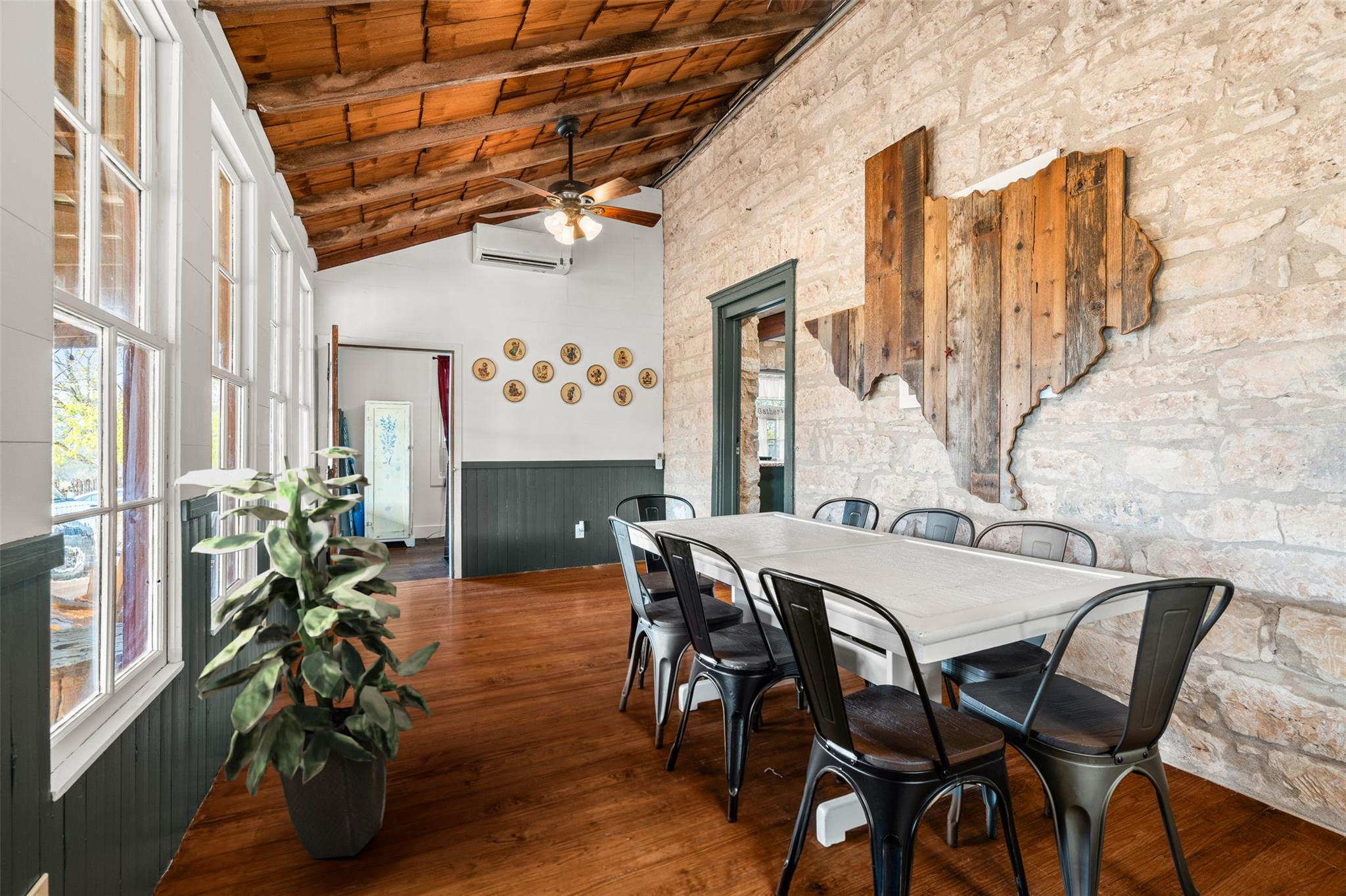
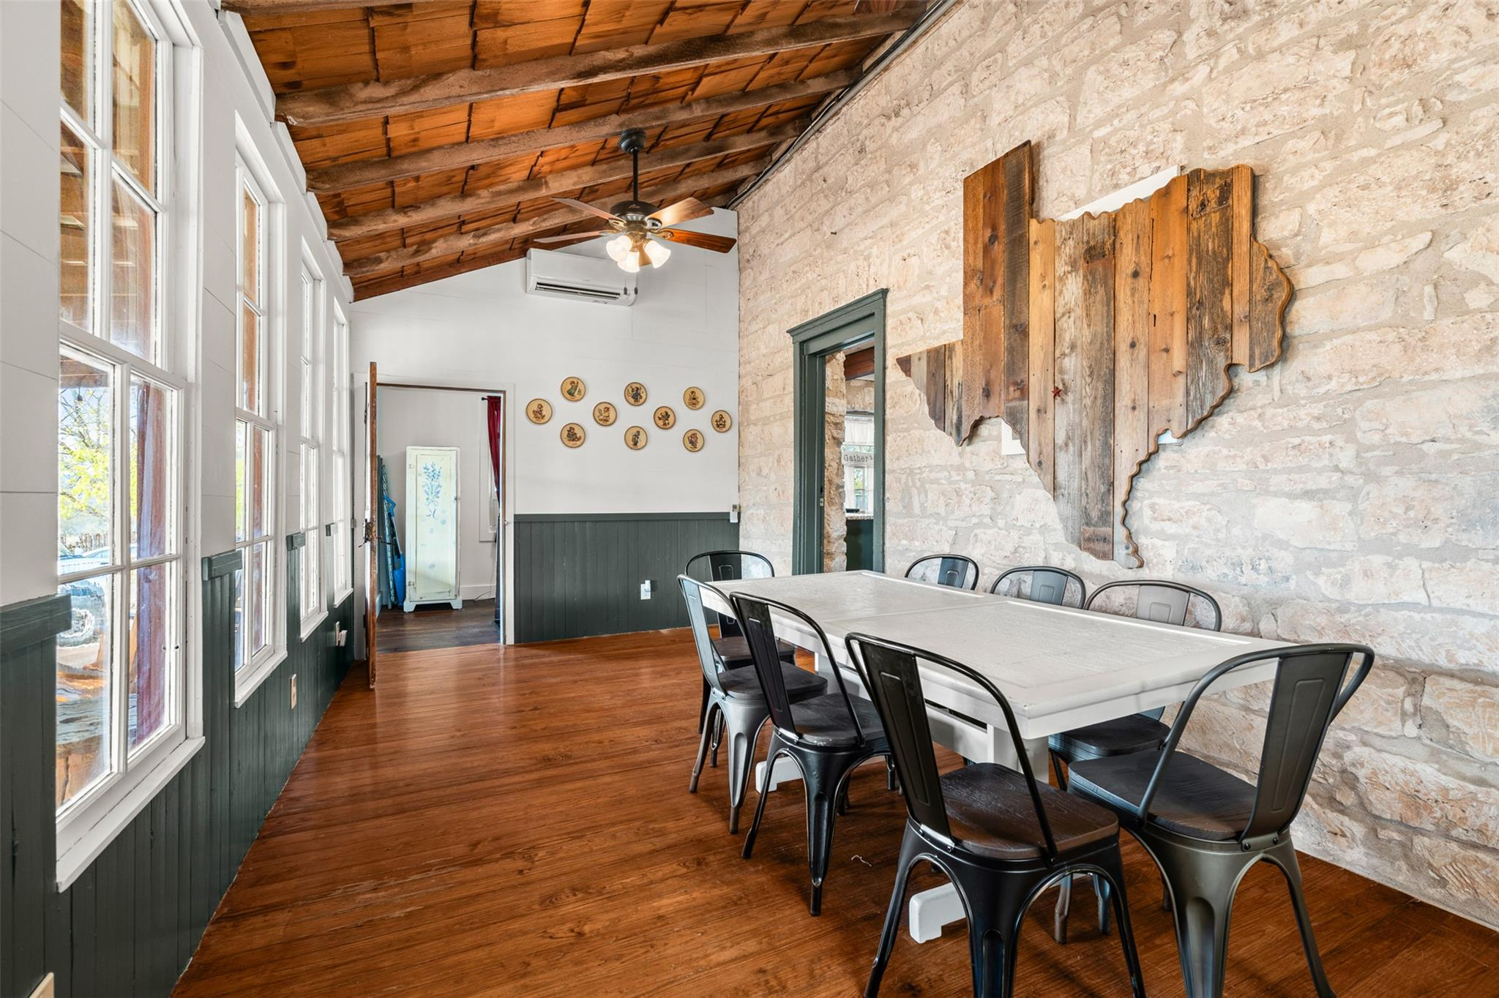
- indoor plant (317, 650)
